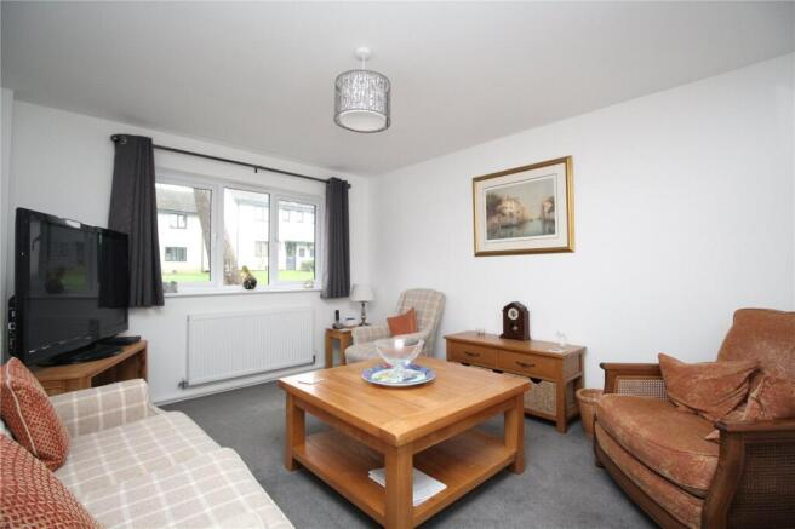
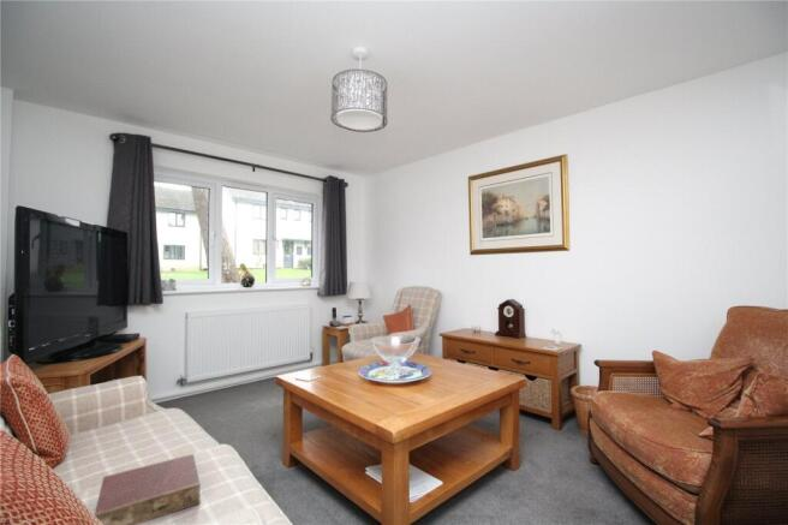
+ book (150, 489)
